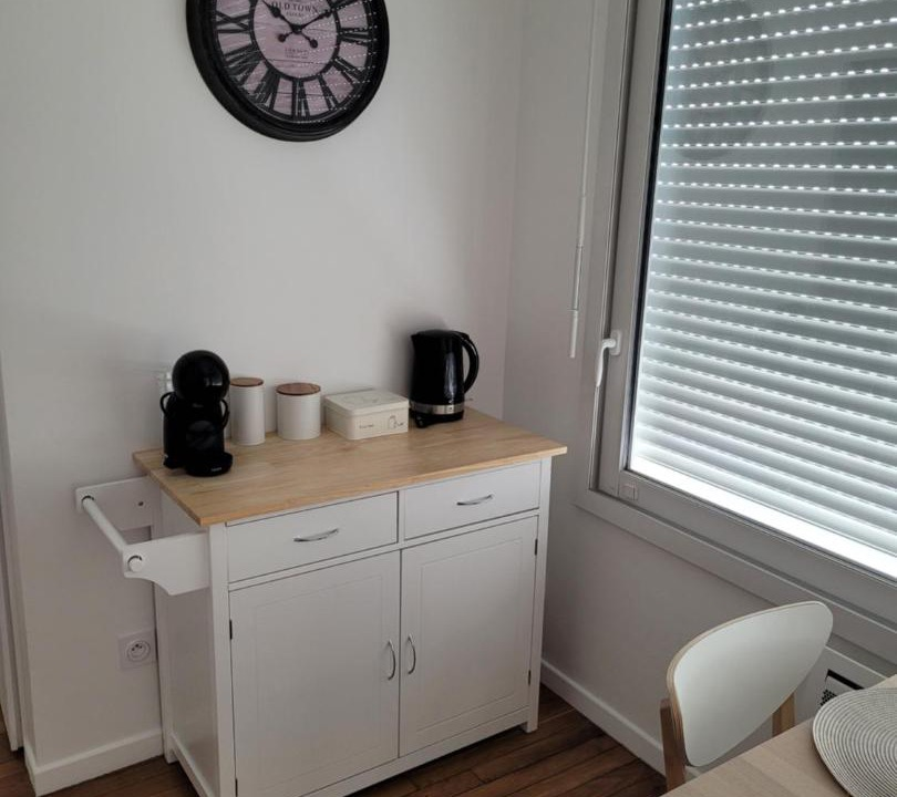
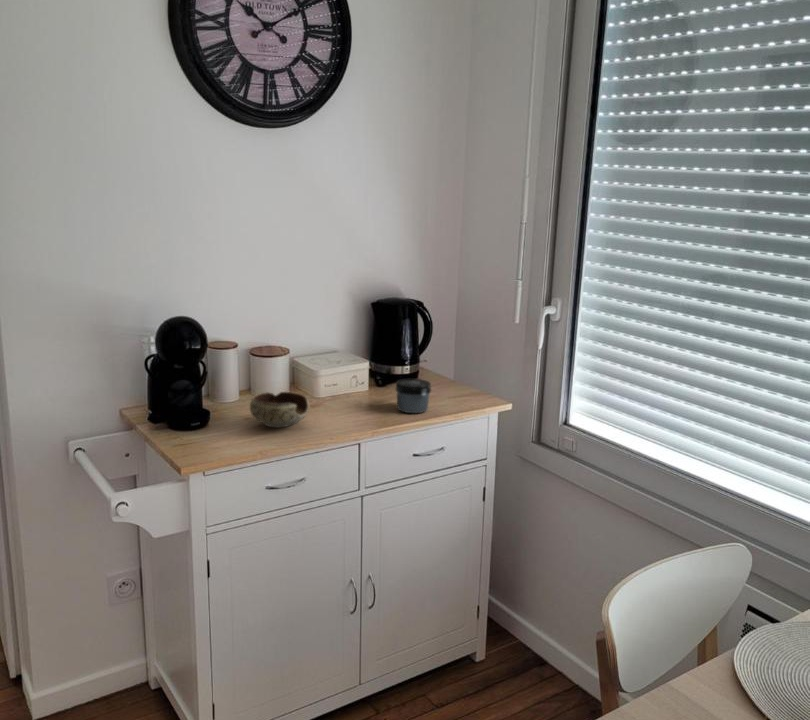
+ bowl (279, 410)
+ jar (413, 396)
